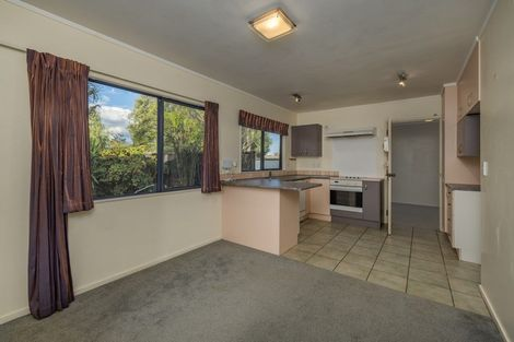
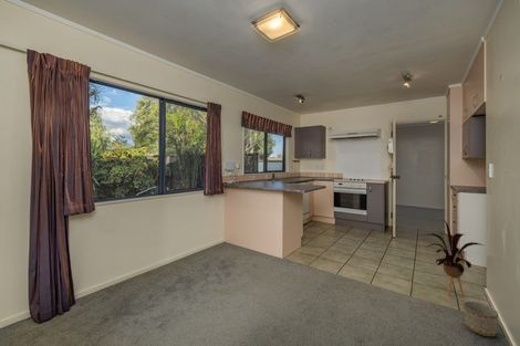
+ house plant (449, 255)
+ planter (479, 318)
